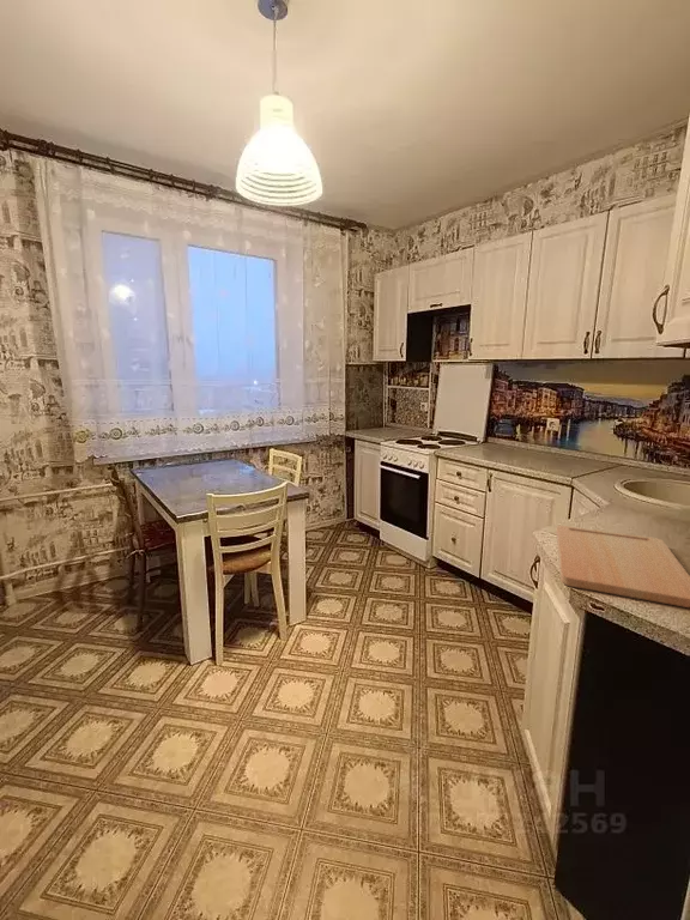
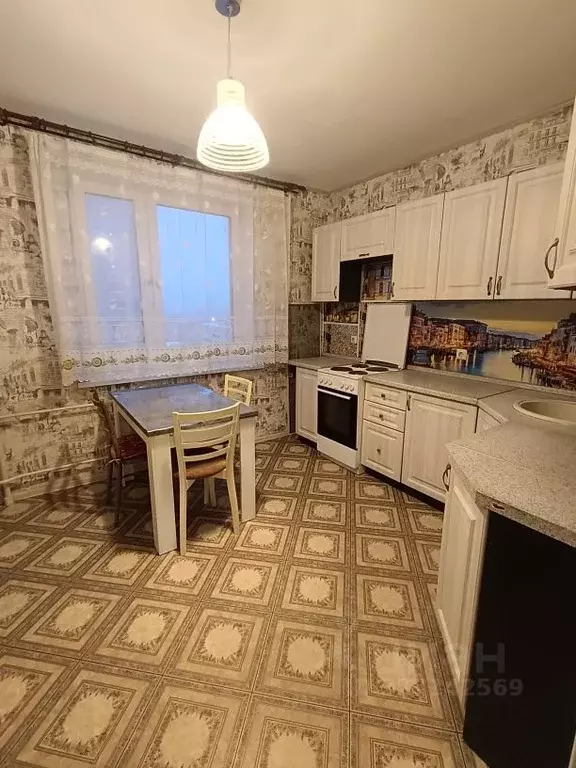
- cutting board (617, 558)
